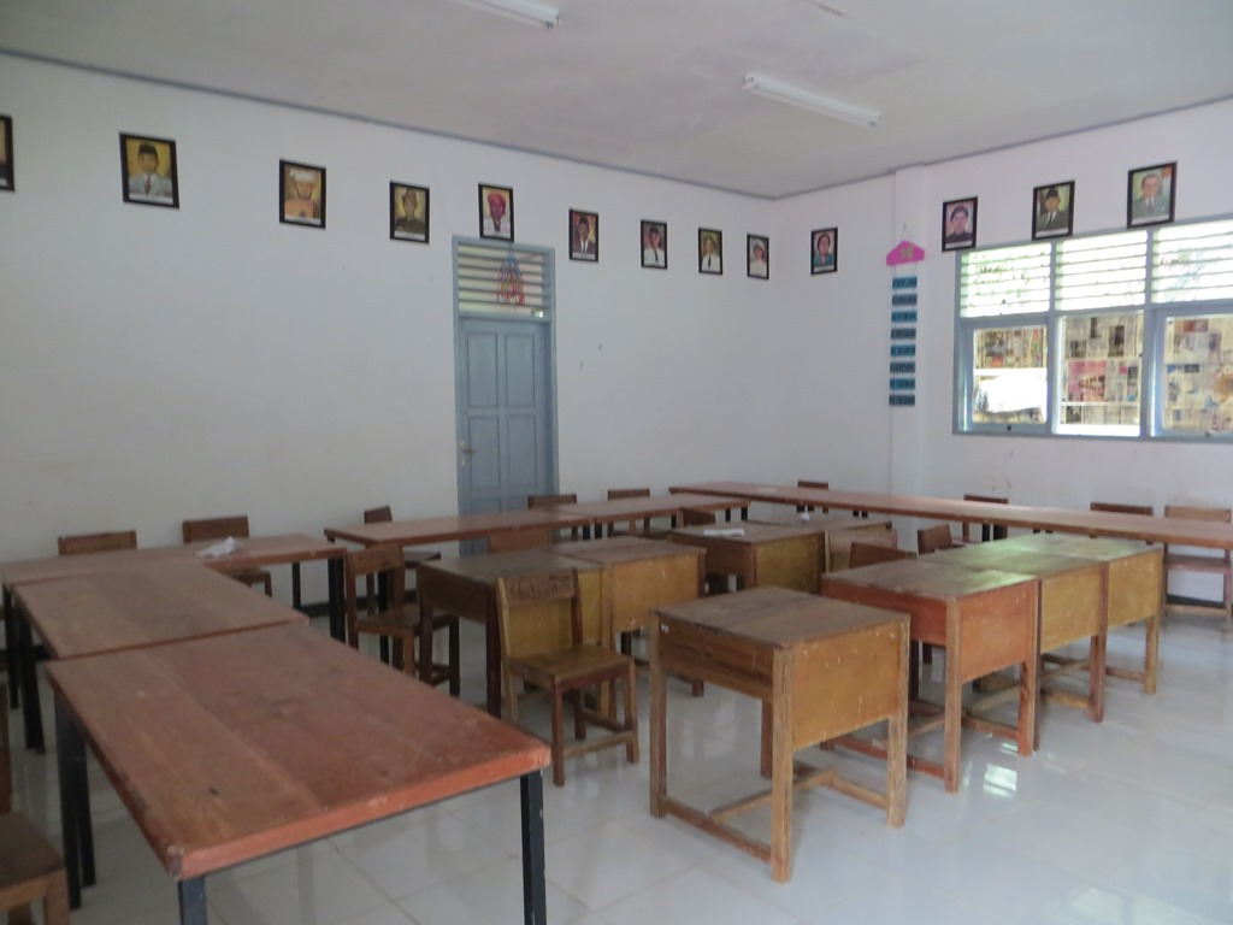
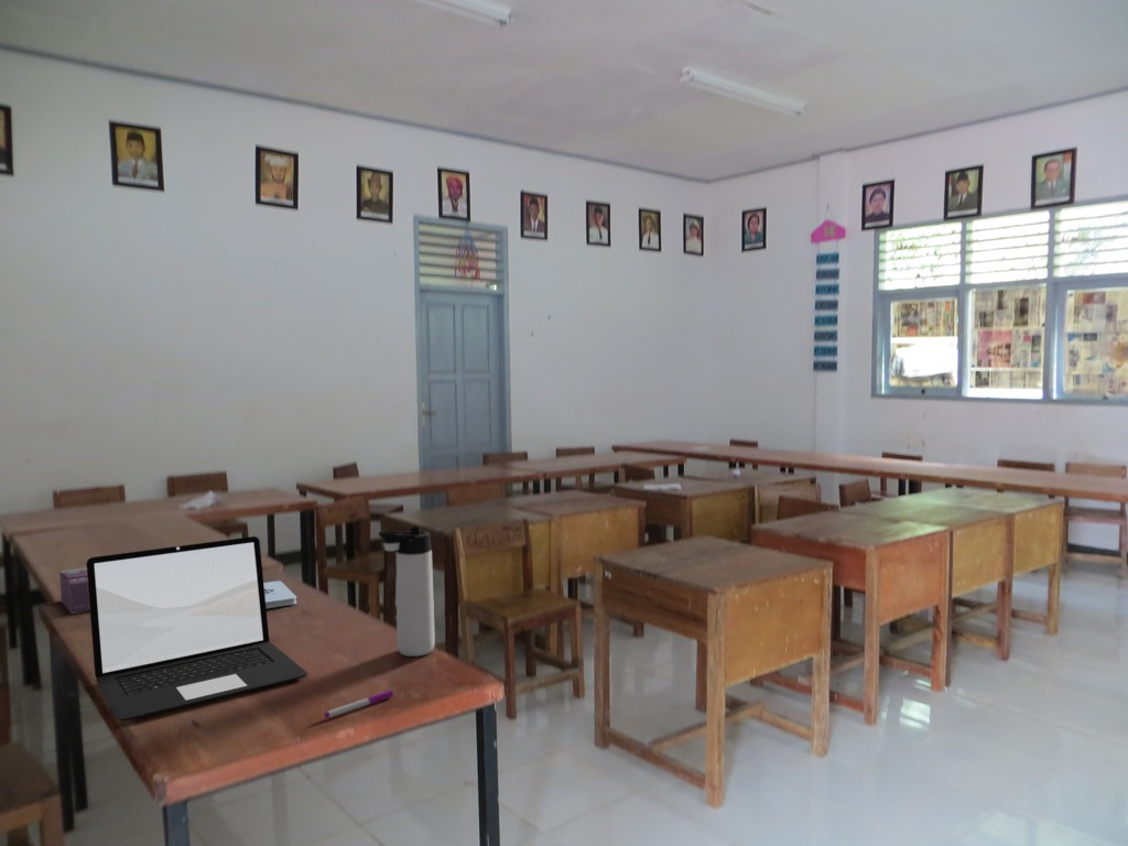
+ pen (359, 703)
+ tissue box (87, 583)
+ thermos bottle (406, 590)
+ notepad (264, 595)
+ laptop (197, 617)
